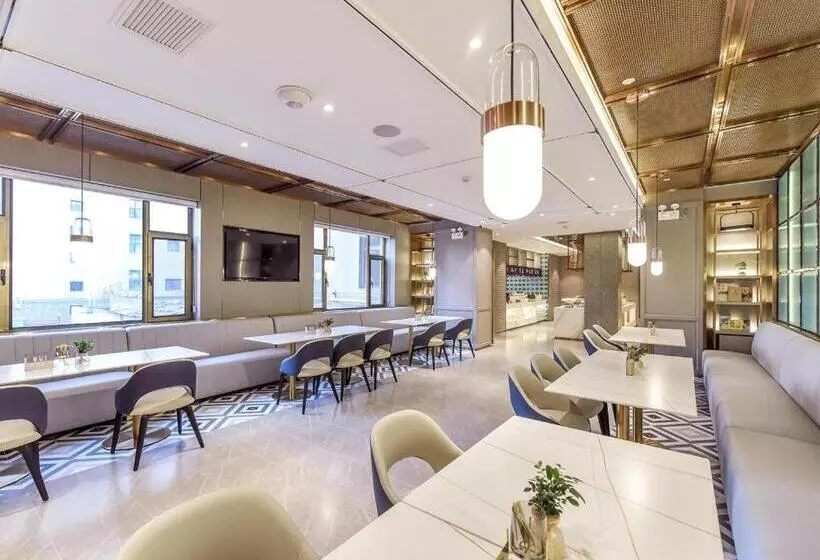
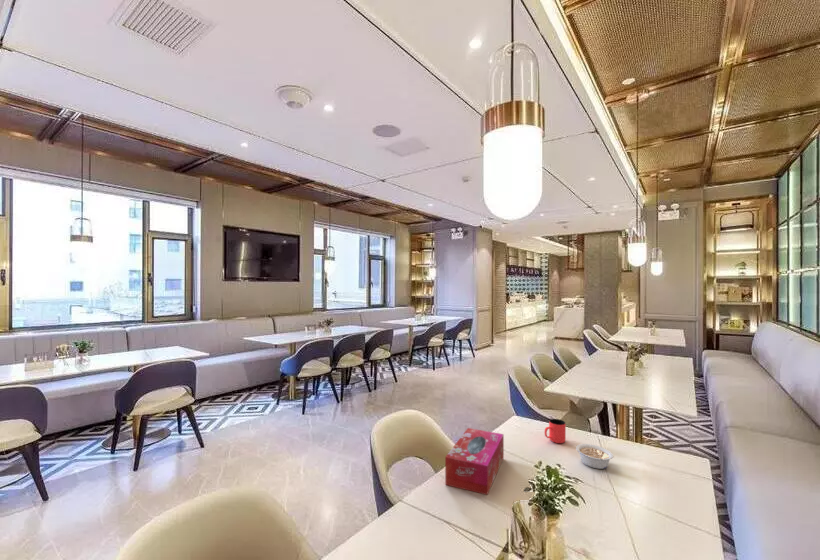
+ legume (595, 456)
+ tissue box (476, 457)
+ cup (554, 431)
